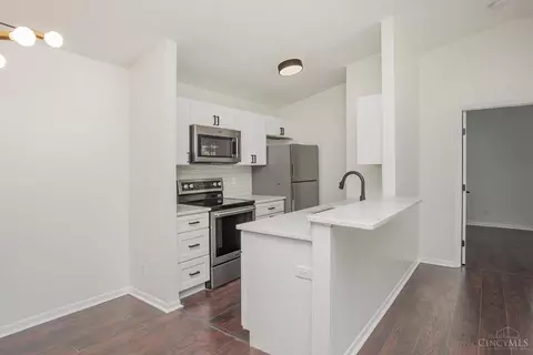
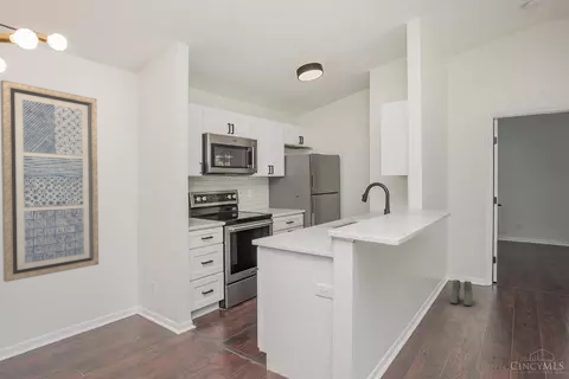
+ boots (459, 291)
+ wall art (53, 181)
